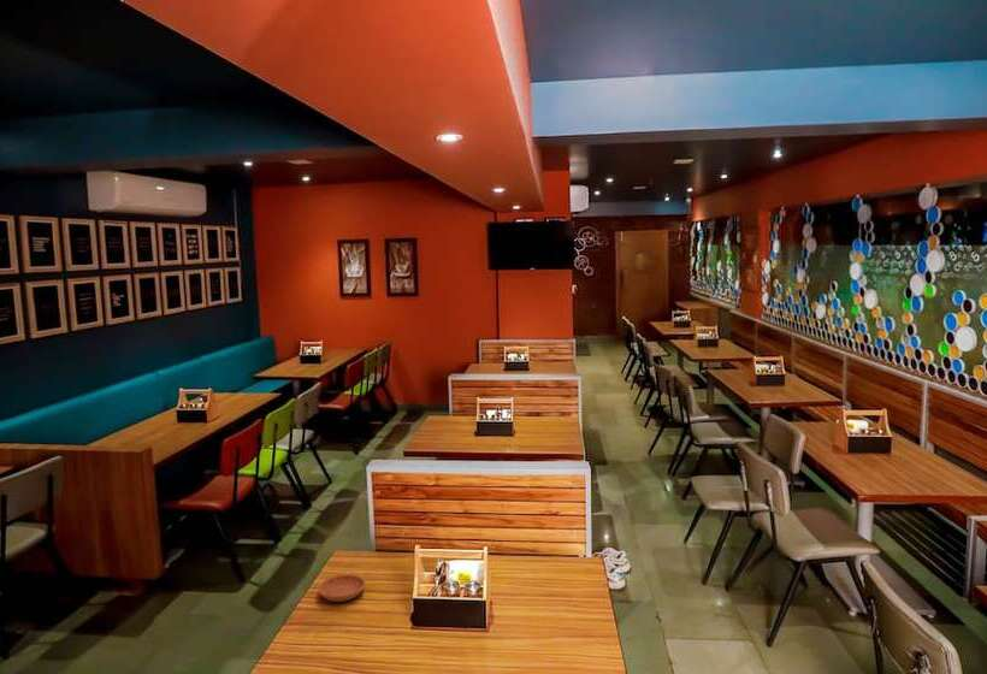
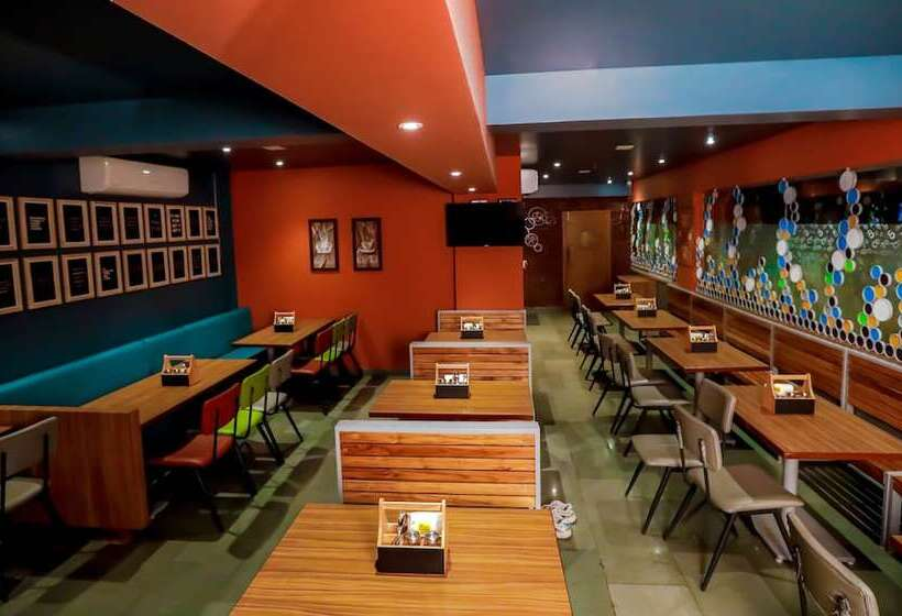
- saucer (342, 589)
